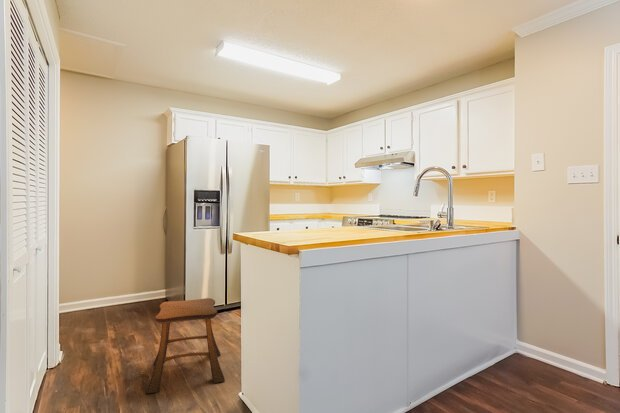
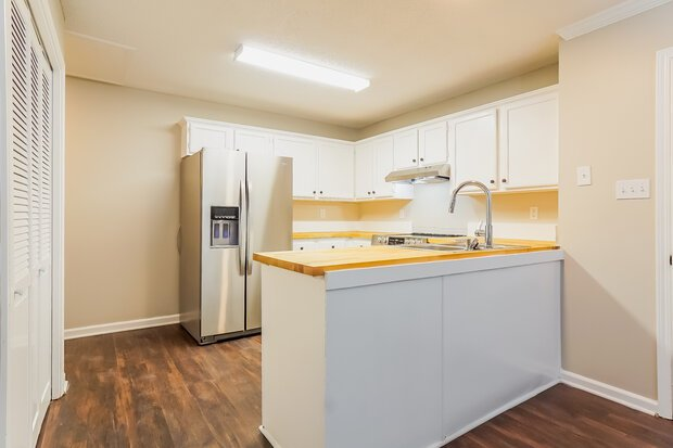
- stool (187, 338)
